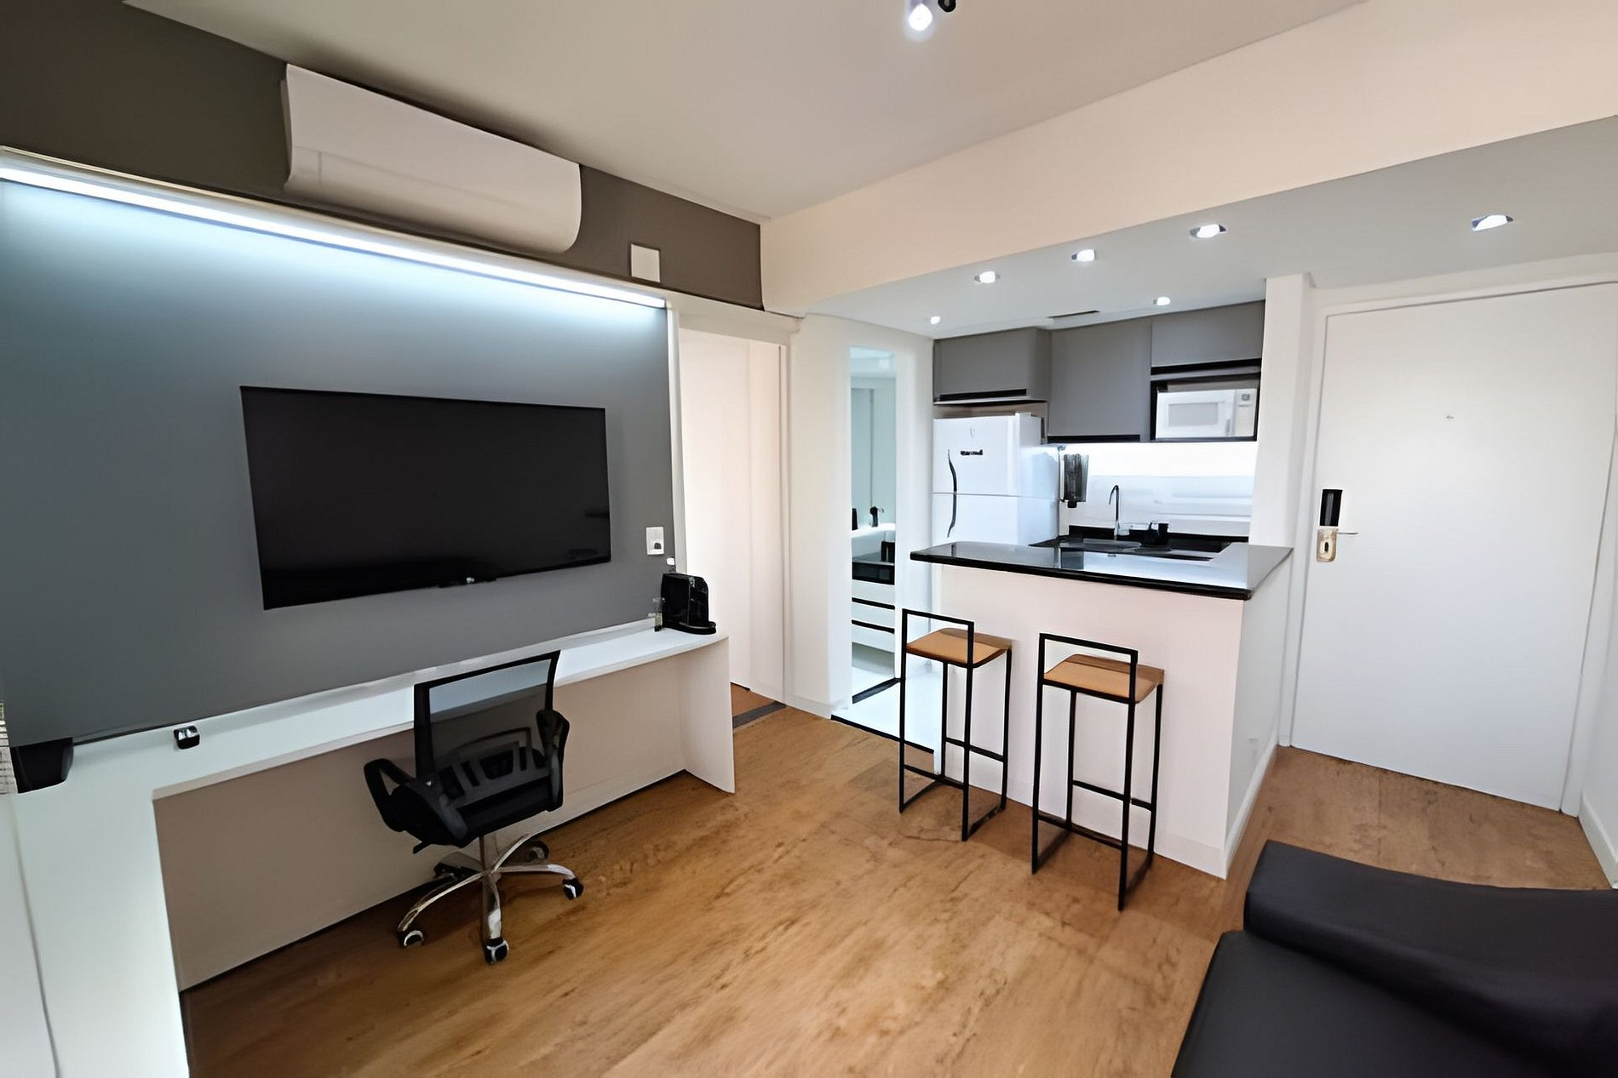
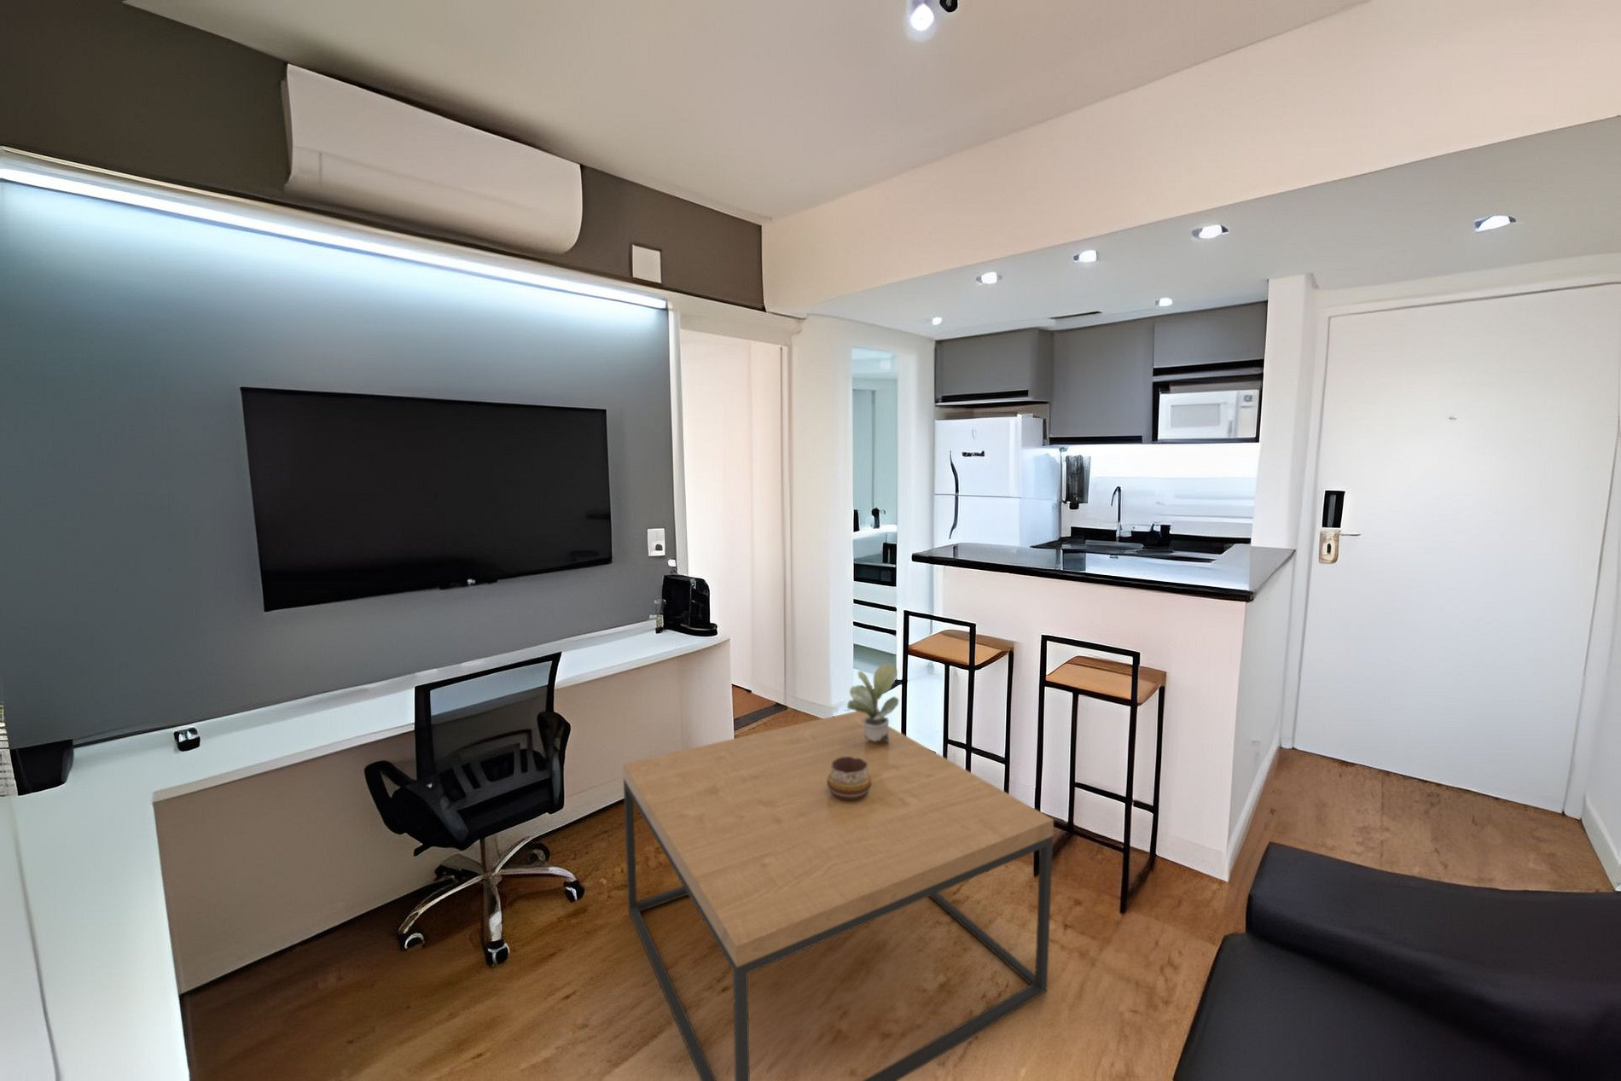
+ coffee table (819, 870)
+ potted plant (870, 706)
+ decorative bowl (849, 778)
